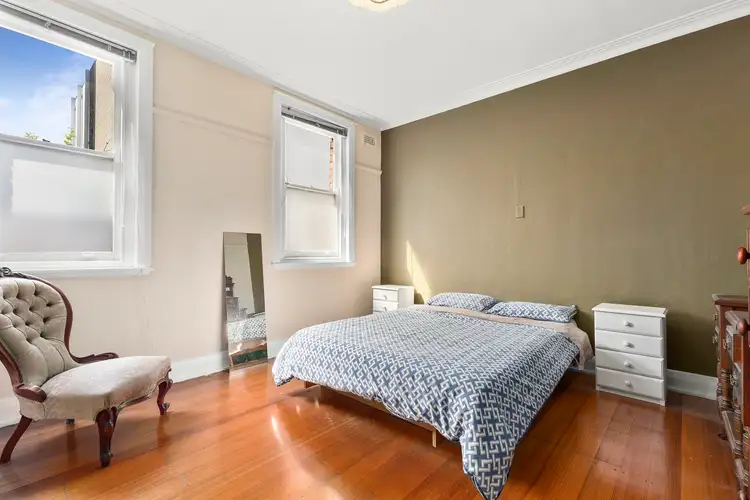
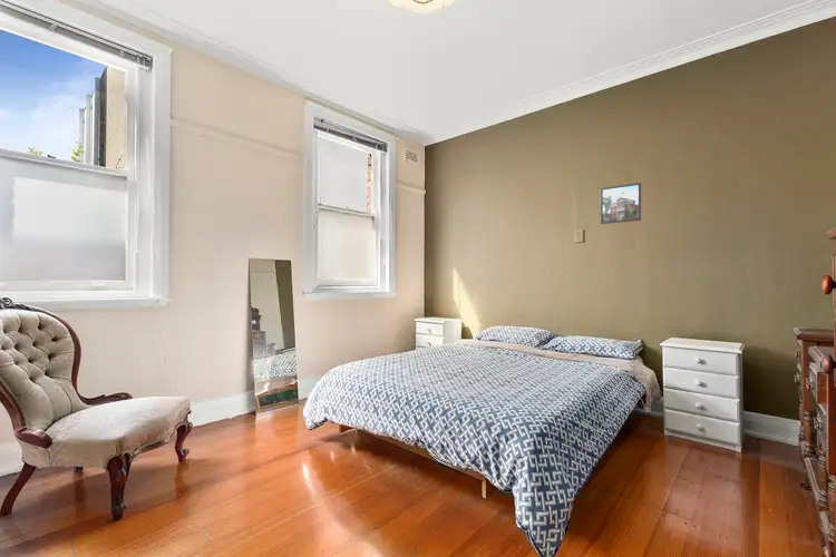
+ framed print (620, 204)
